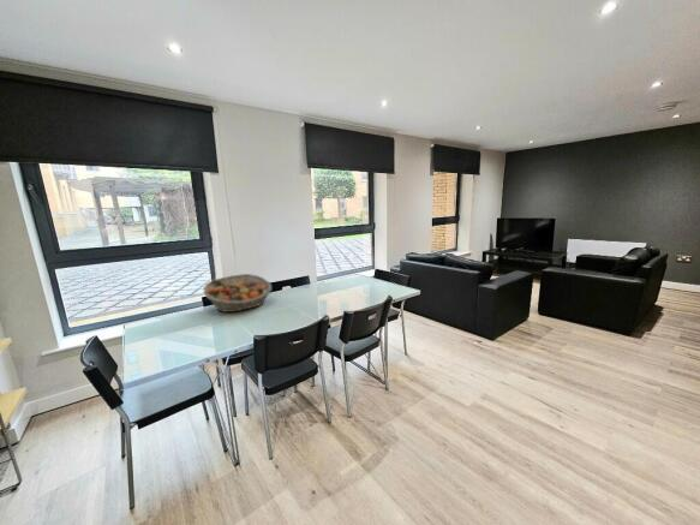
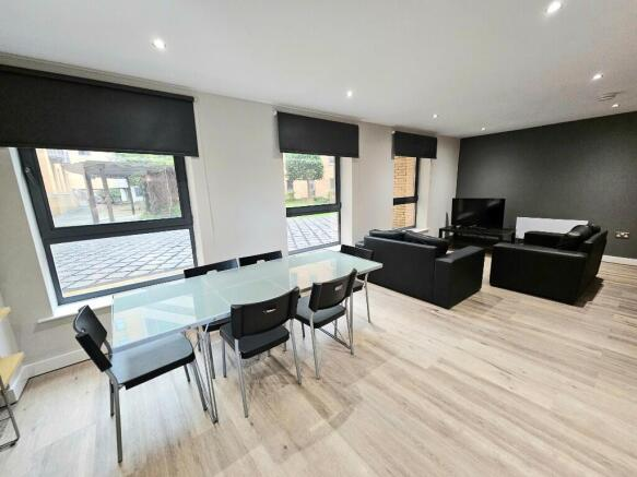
- fruit basket (239, 292)
